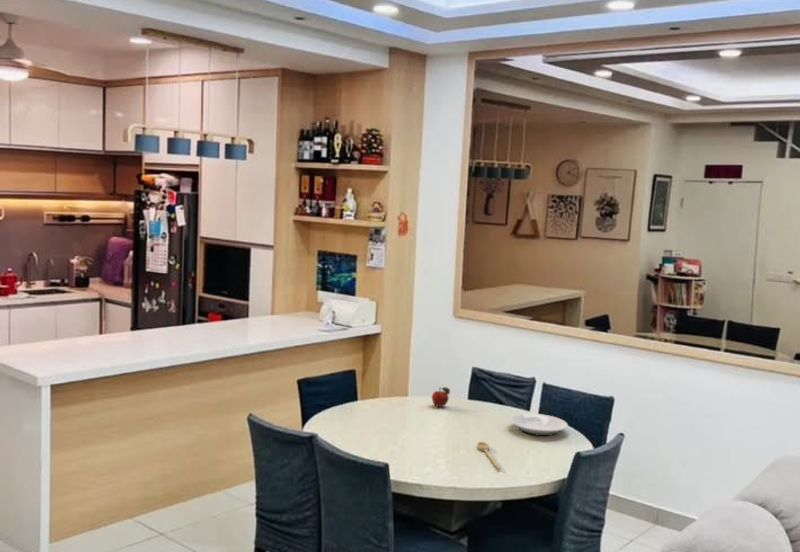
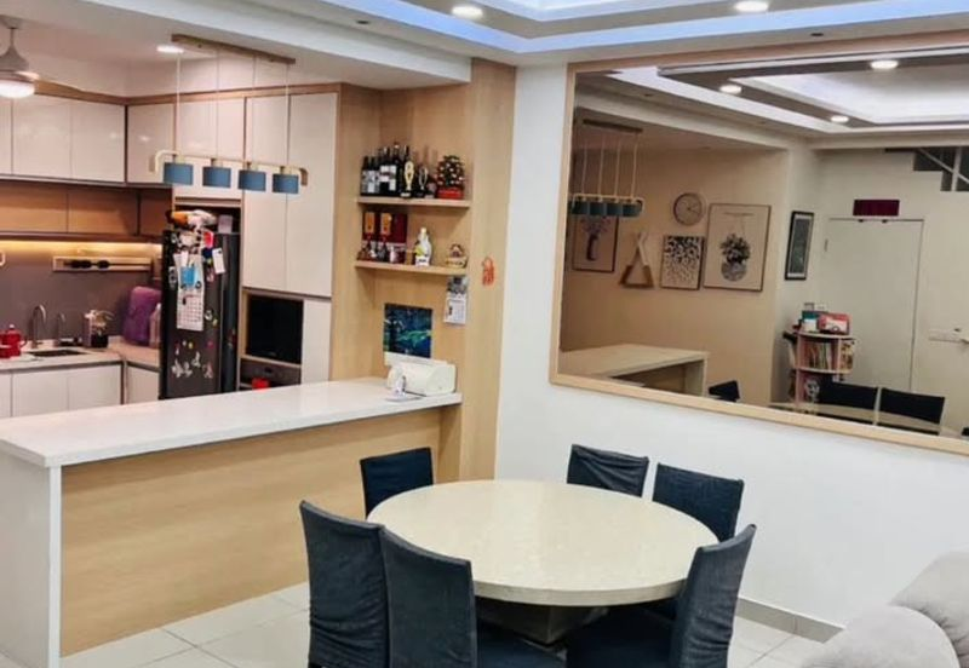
- spoon (489, 455)
- fruit (441, 396)
- plate (537, 425)
